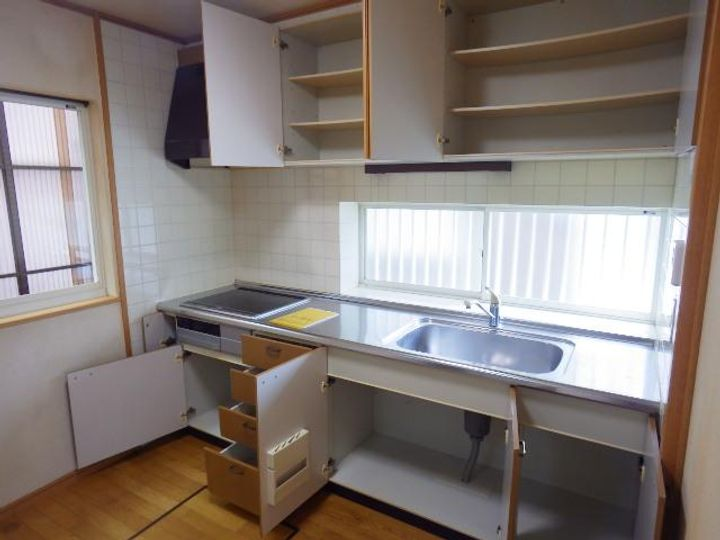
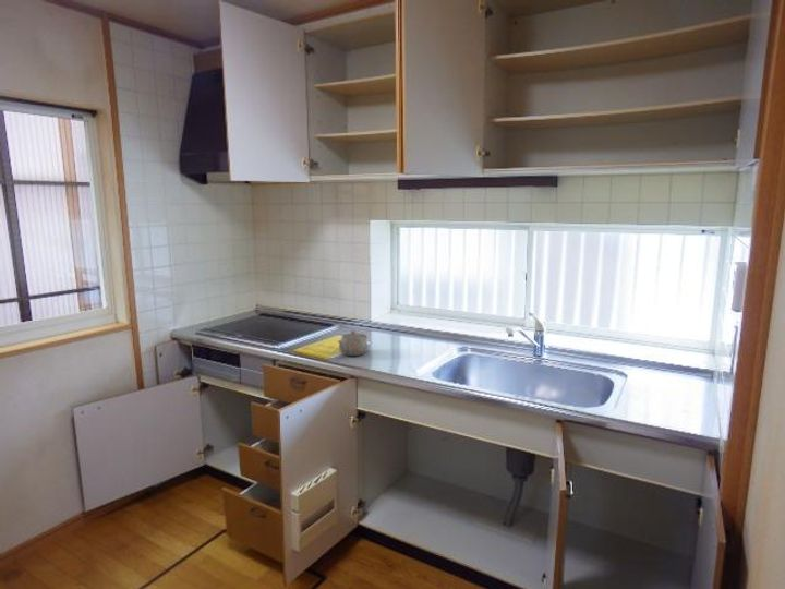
+ teapot (352, 342)
